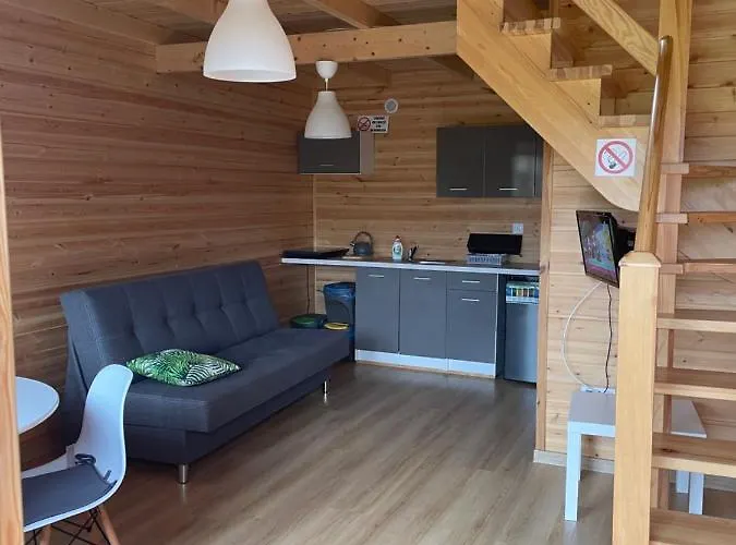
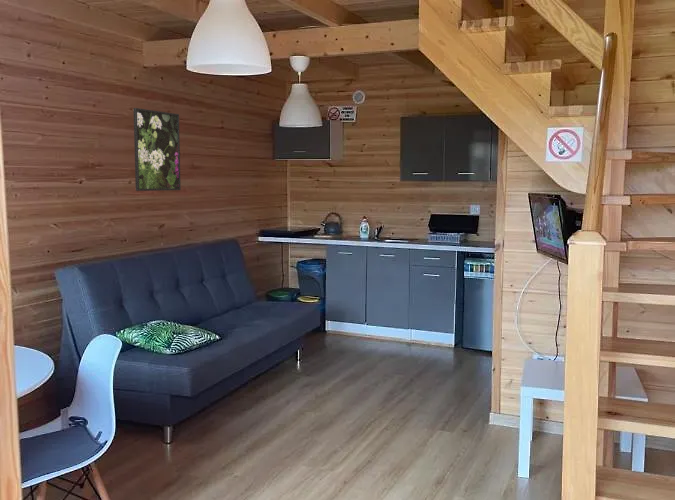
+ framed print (158, 151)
